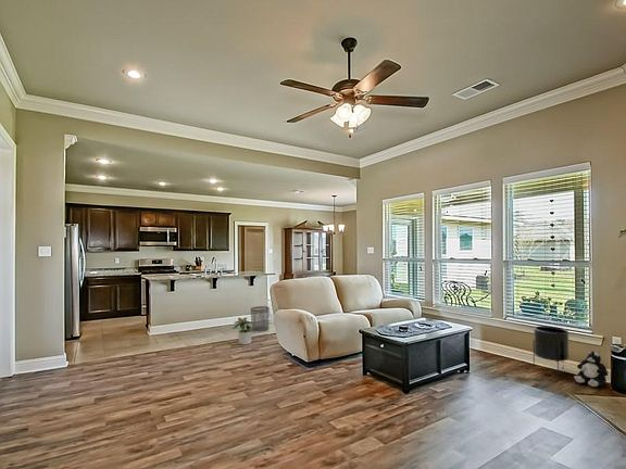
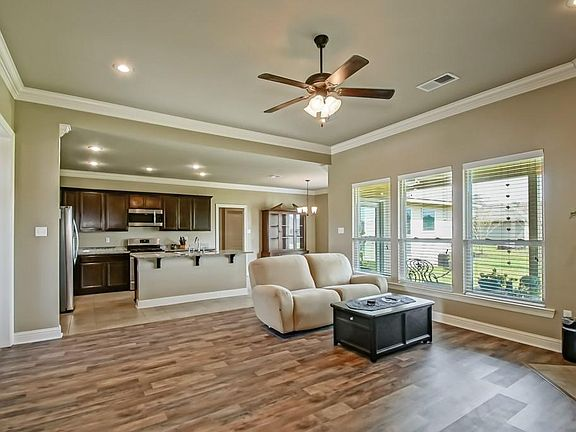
- planter (551, 350)
- potted plant (243, 330)
- plush toy (590, 367)
- waste bin (260, 318)
